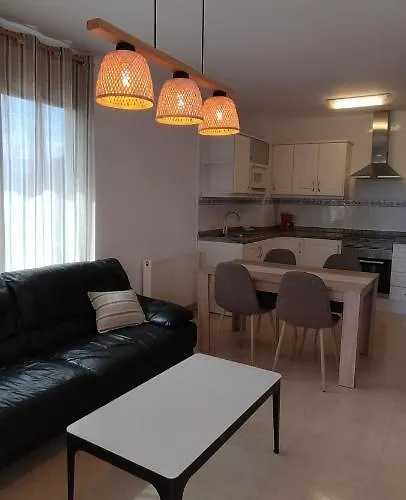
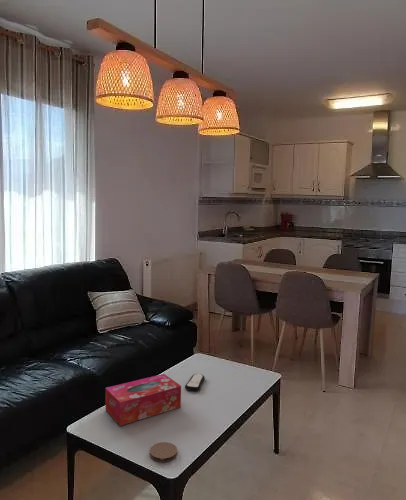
+ coaster (163, 451)
+ tissue box (143, 397)
+ remote control (195, 381)
